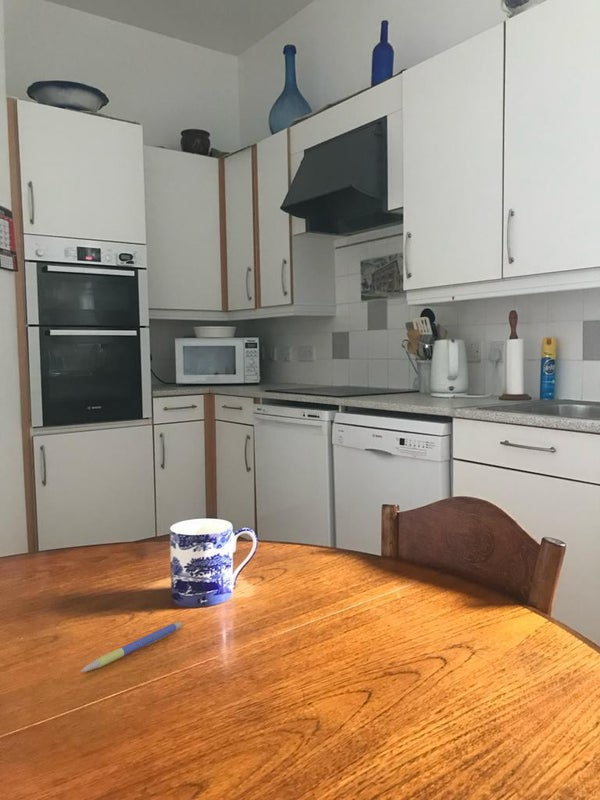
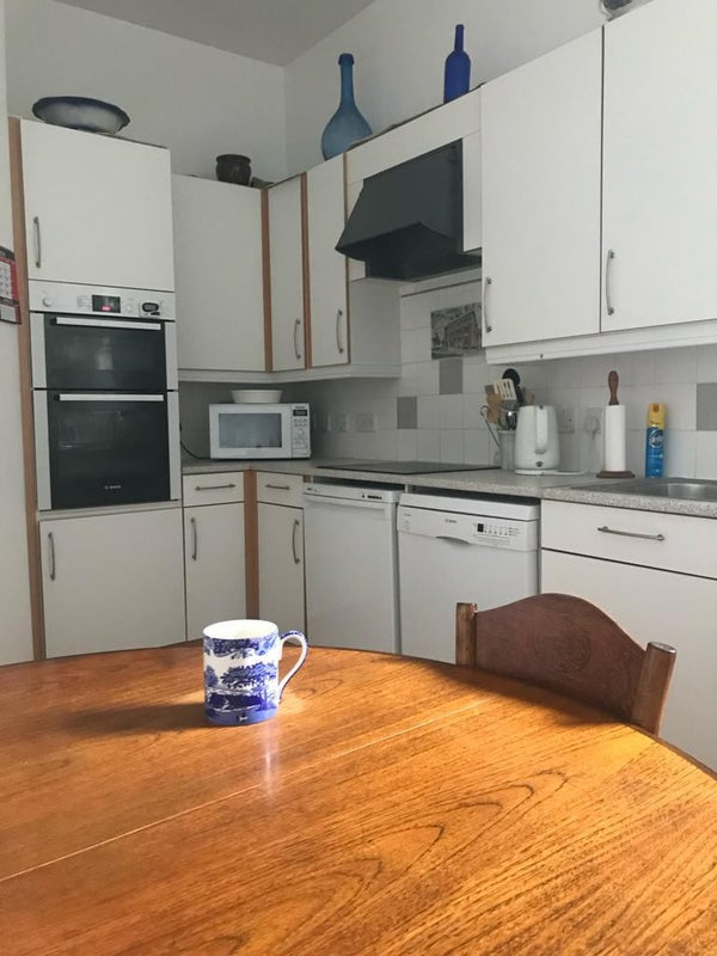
- pen (134, 646)
